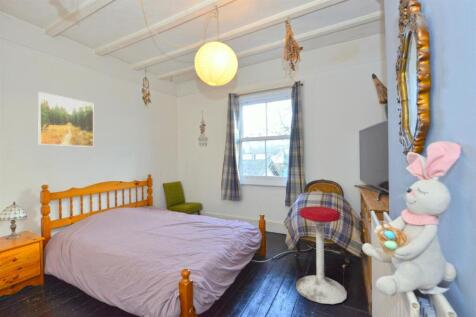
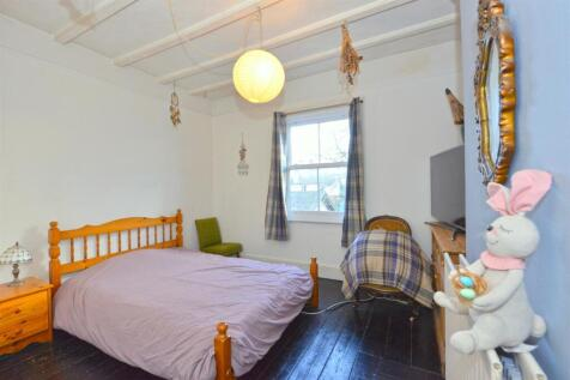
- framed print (68, 122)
- stool (320, 249)
